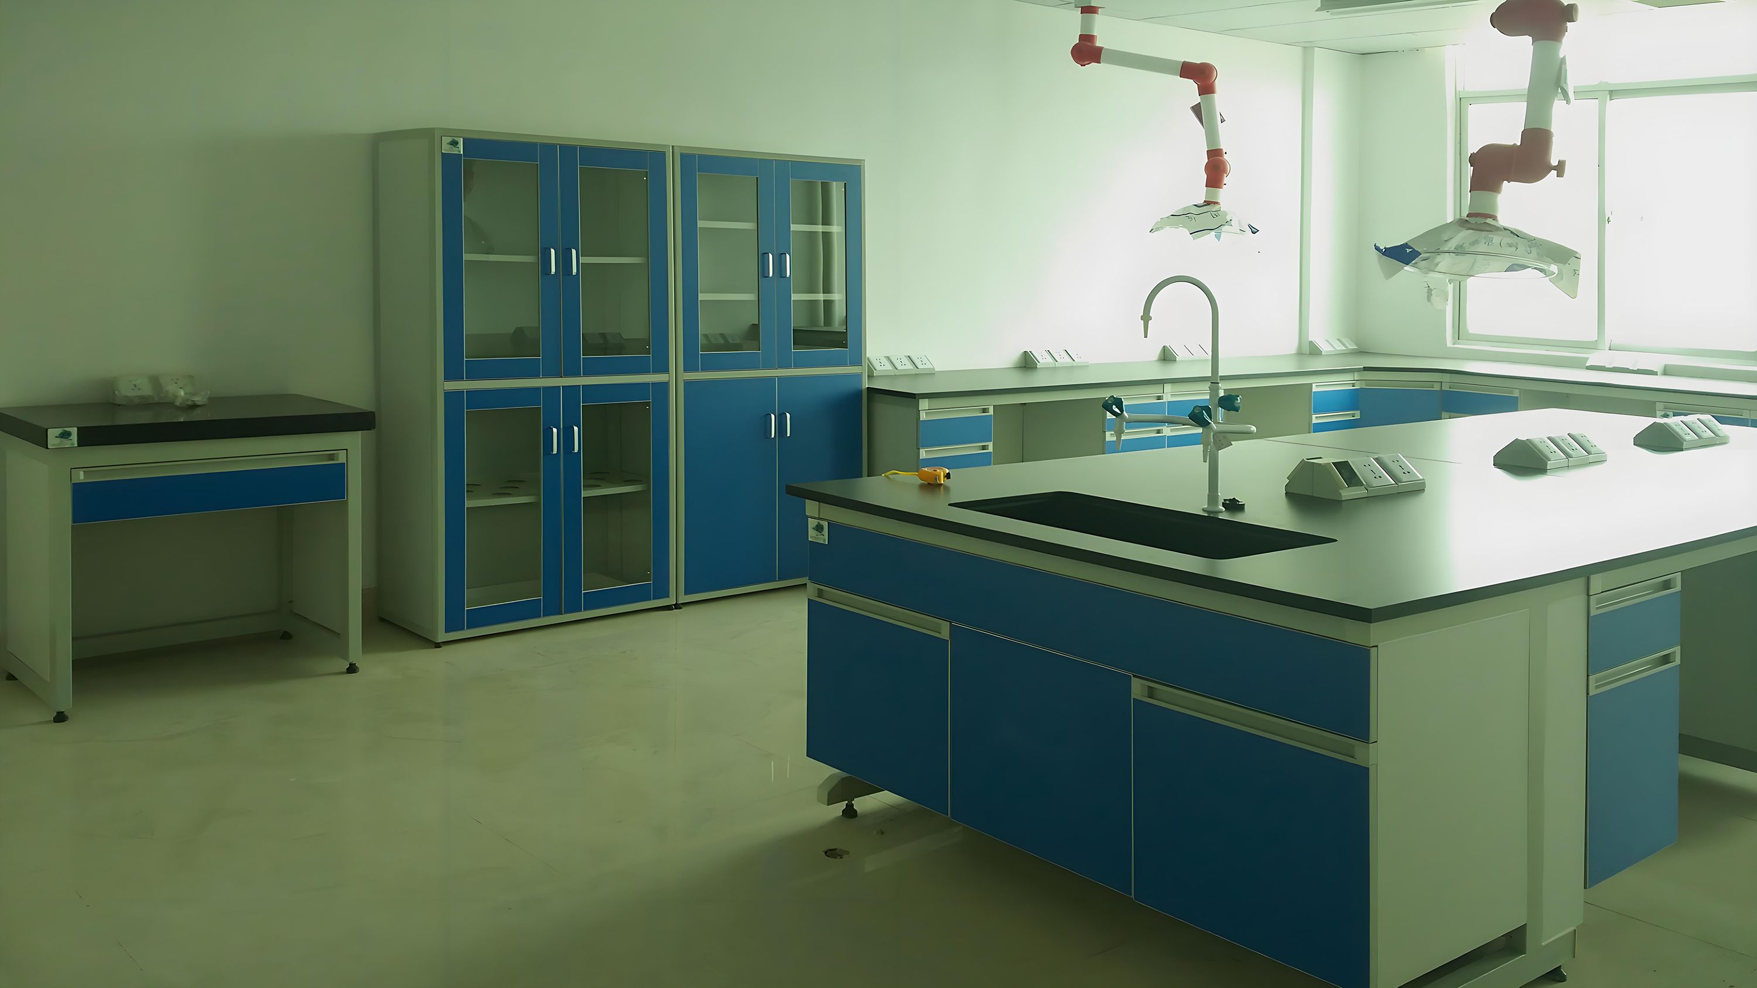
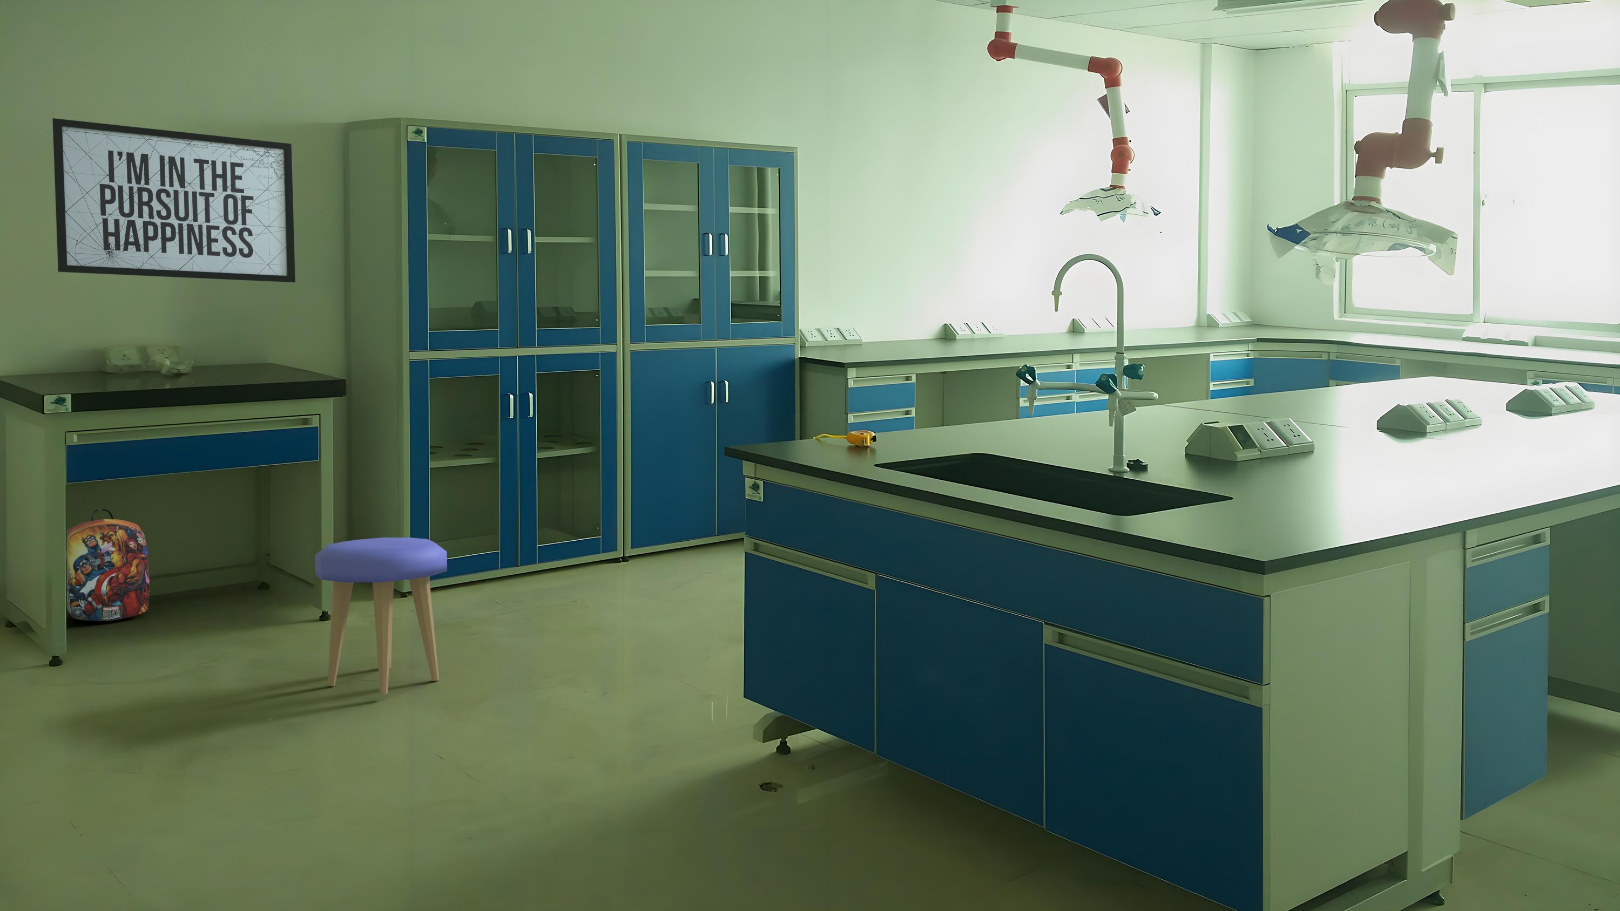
+ mirror (180, 205)
+ stool (383, 613)
+ backpack (106, 564)
